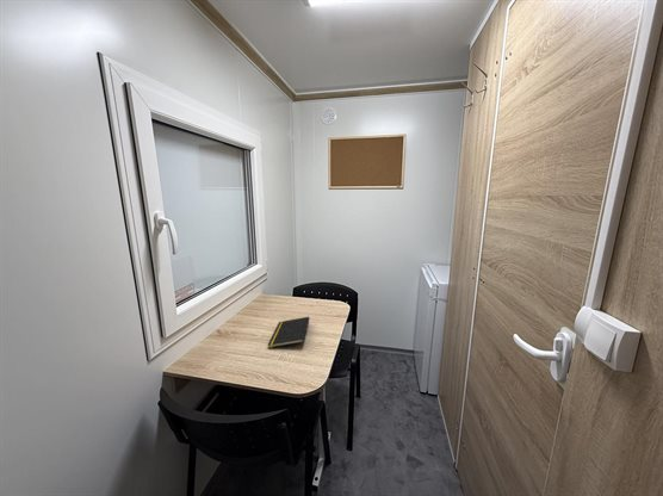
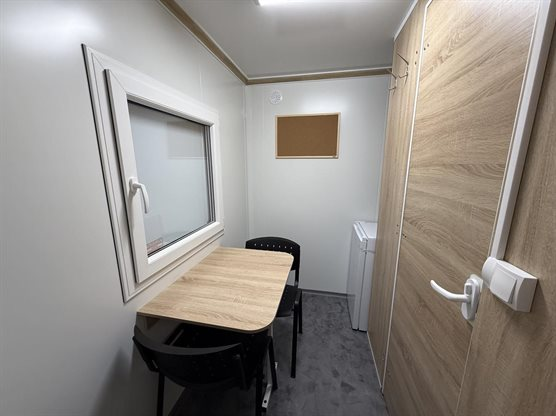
- notepad (290, 330)
